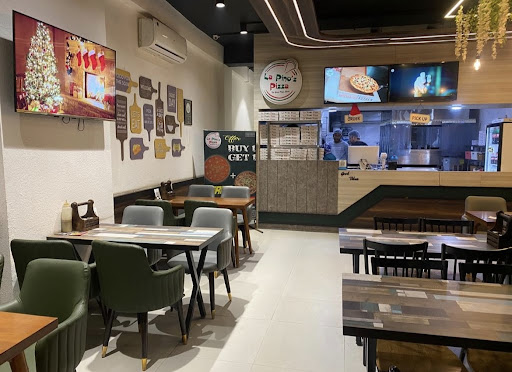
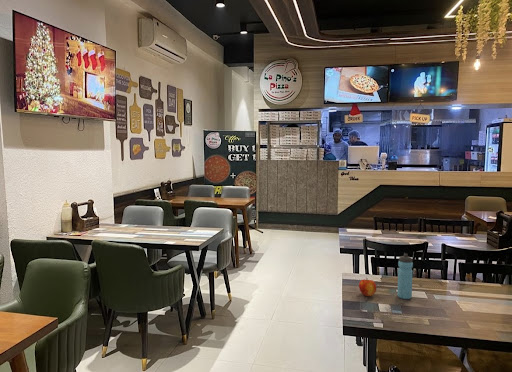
+ apple (367, 286)
+ water bottle (405, 275)
